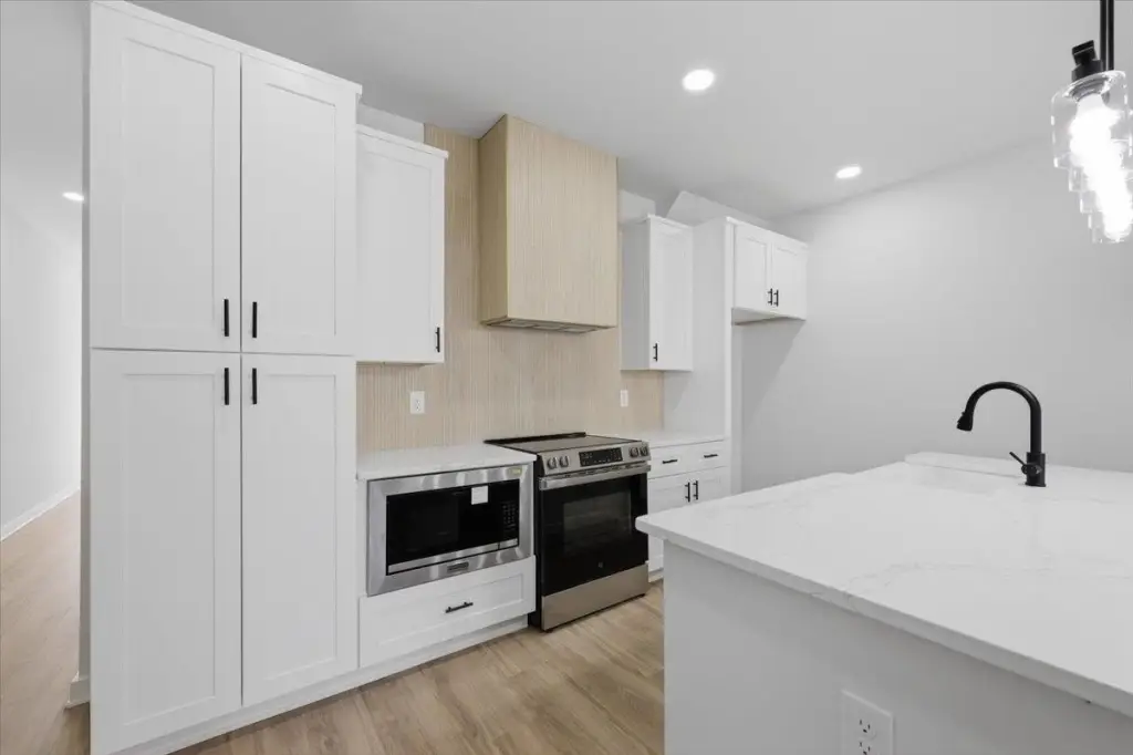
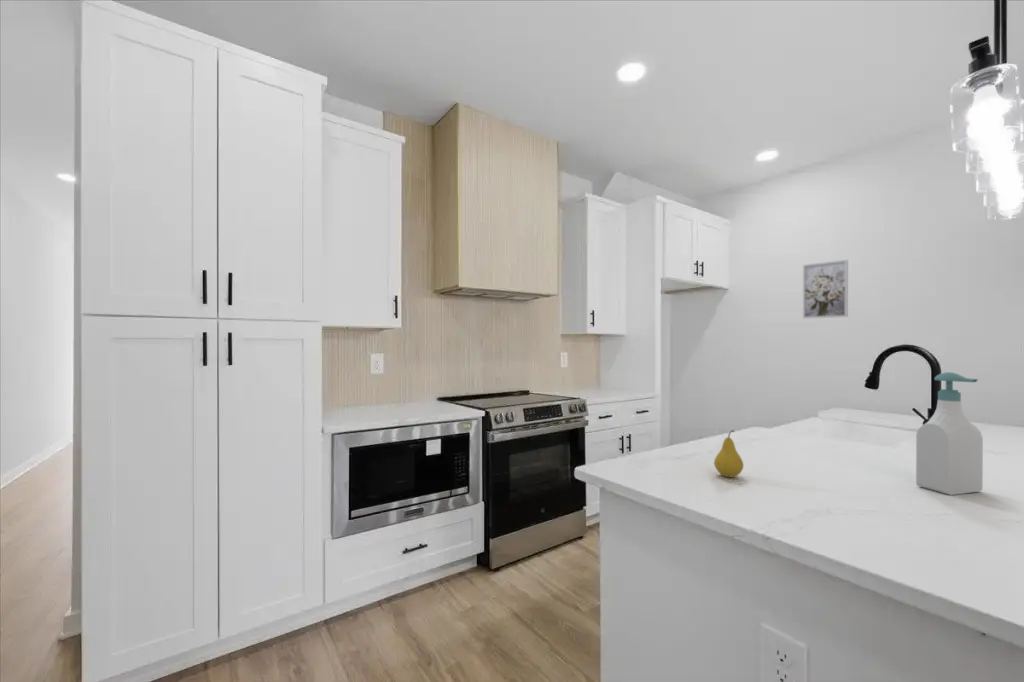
+ soap bottle (953, 431)
+ fruit (728, 452)
+ wall art (824, 290)
